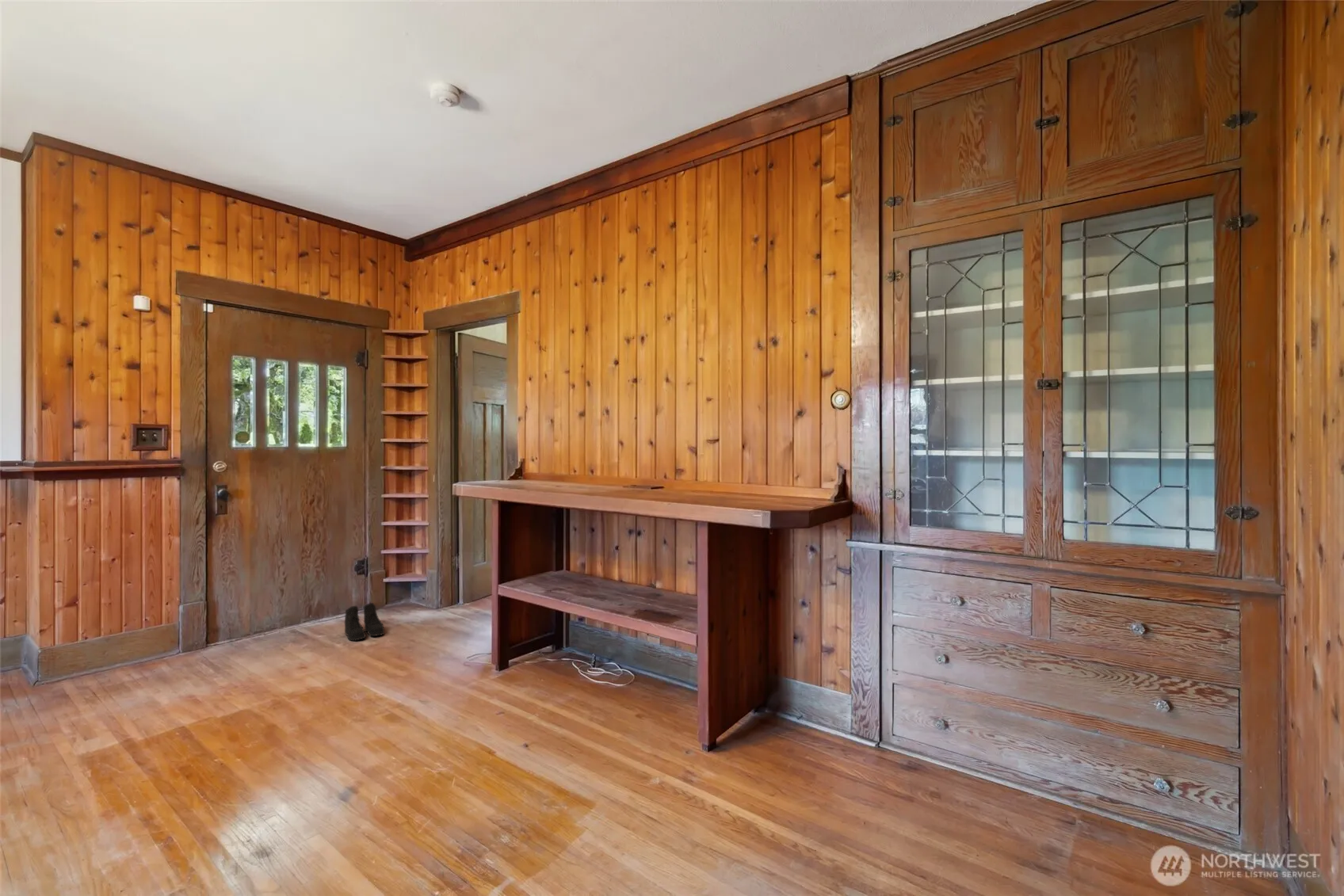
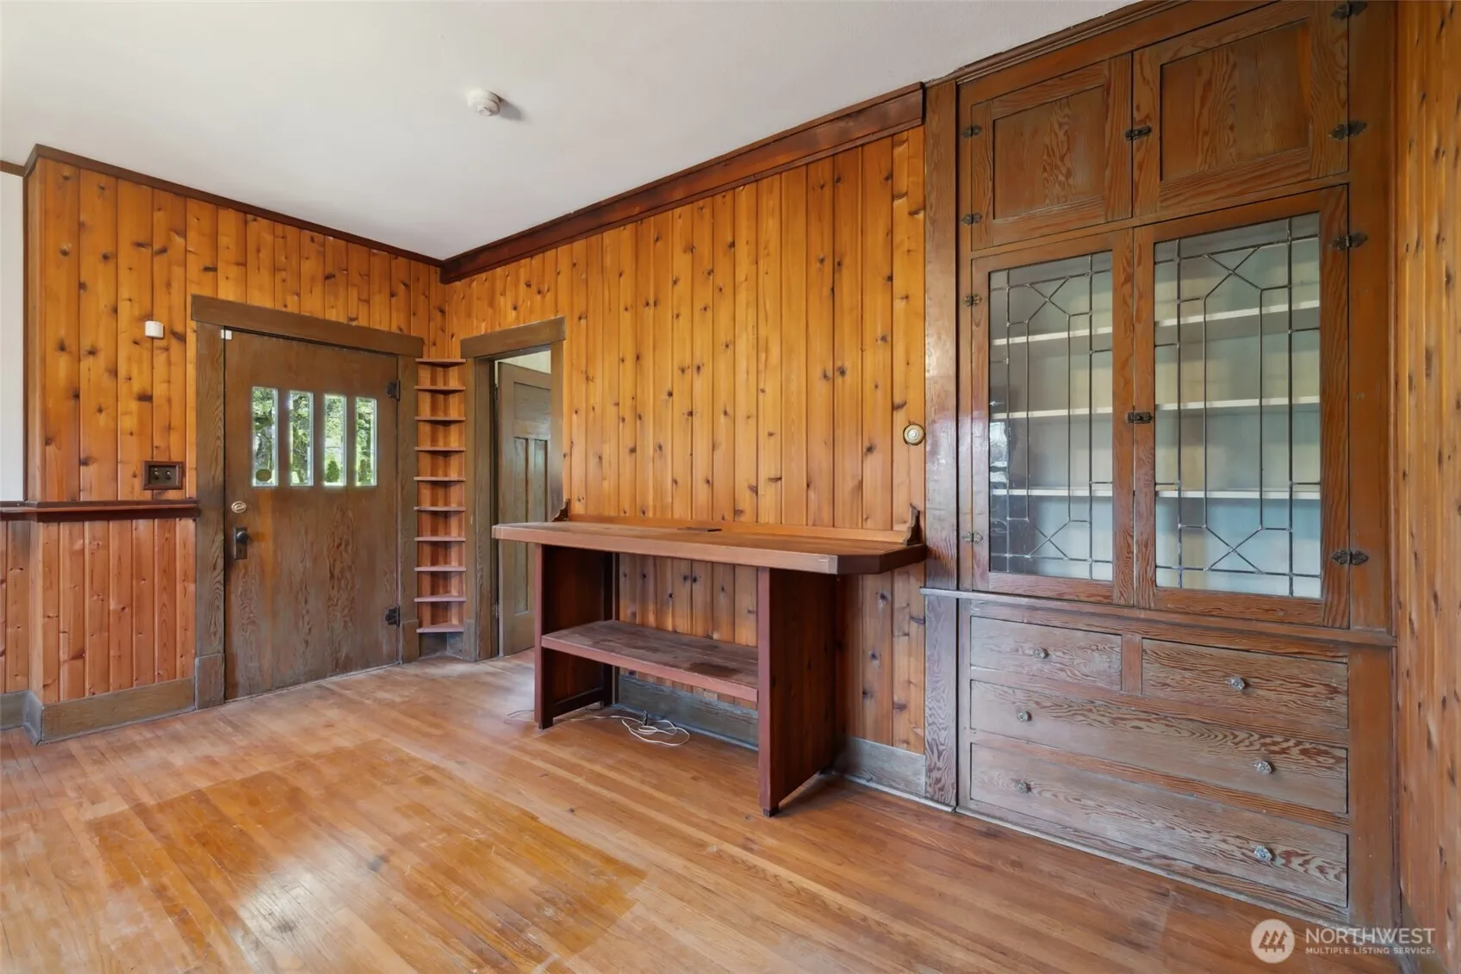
- boots (364, 620)
